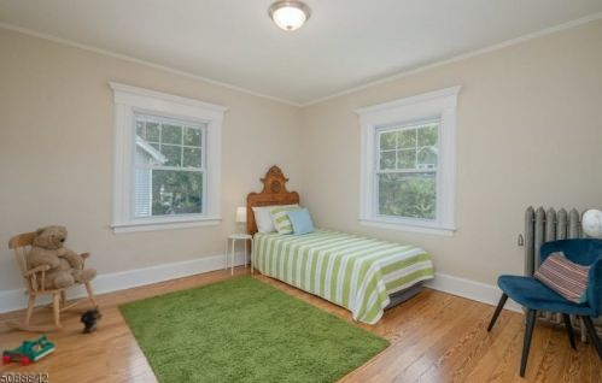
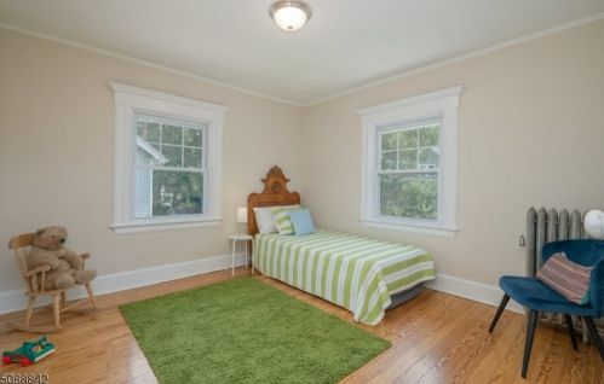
- plush toy (92, 317)
